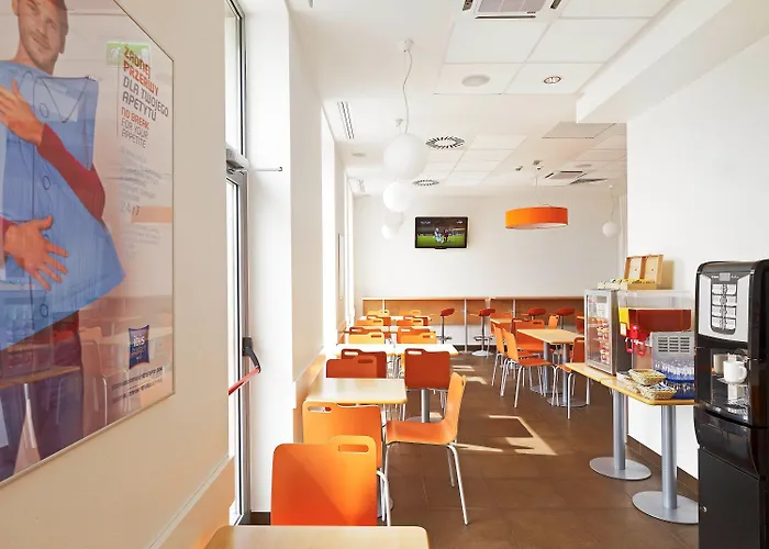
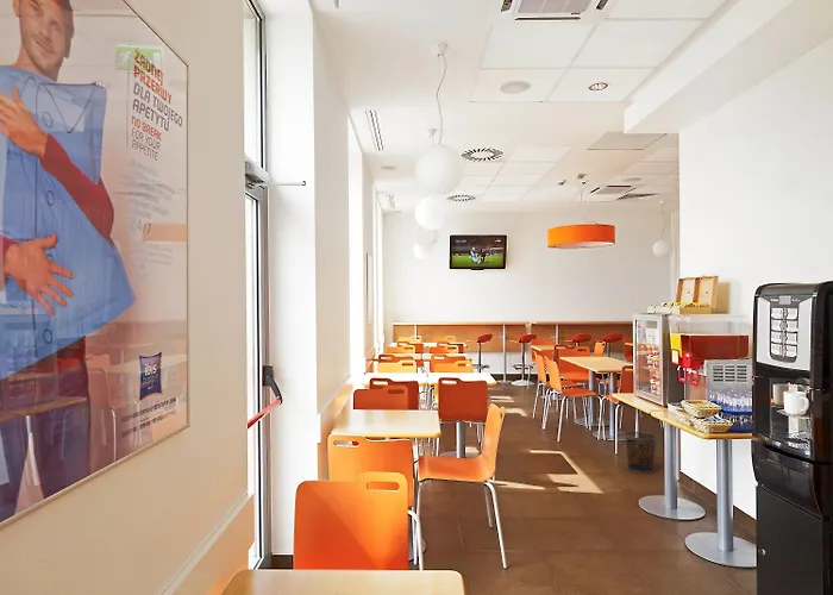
+ waste bin (639, 452)
